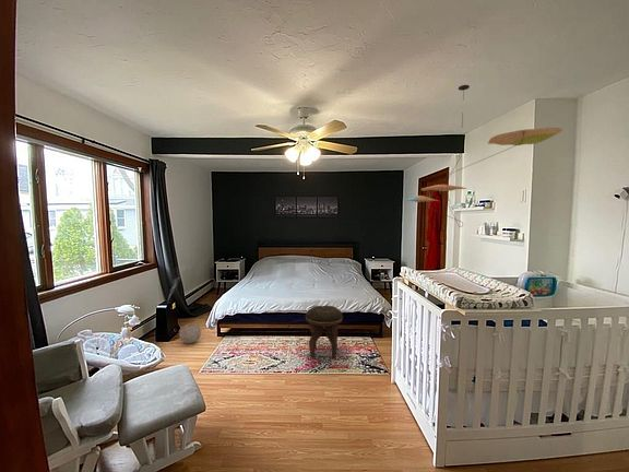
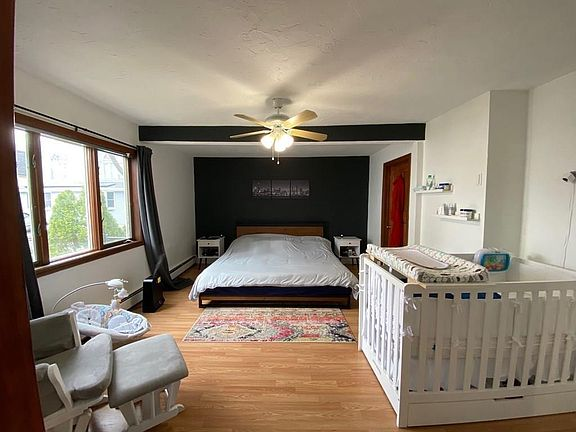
- footstool (324, 330)
- decorative ball (190, 333)
- ceiling mobile (476, 162)
